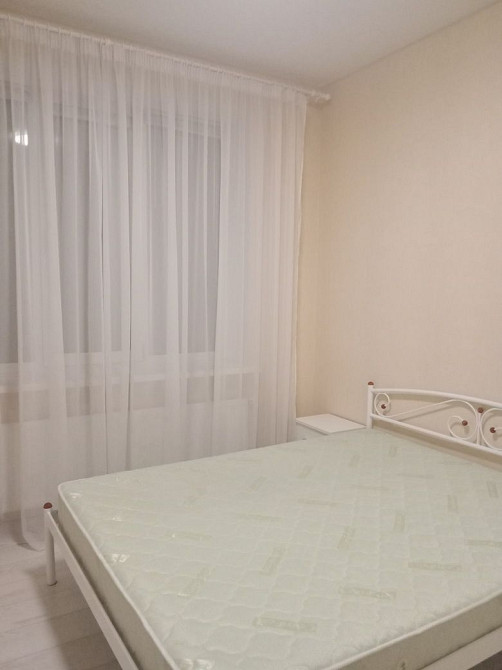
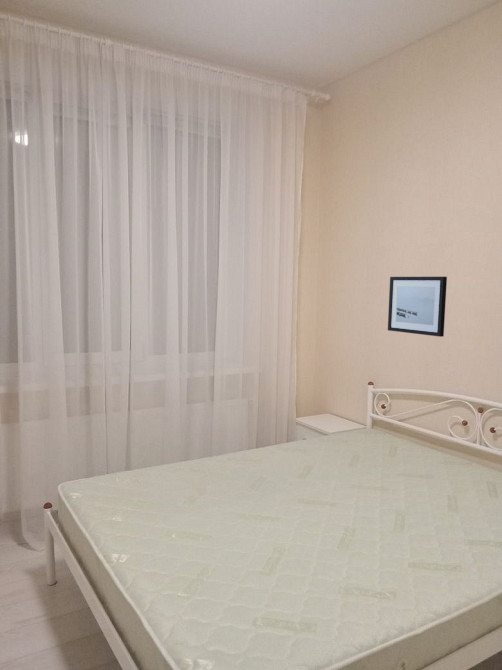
+ wall art (415, 305)
